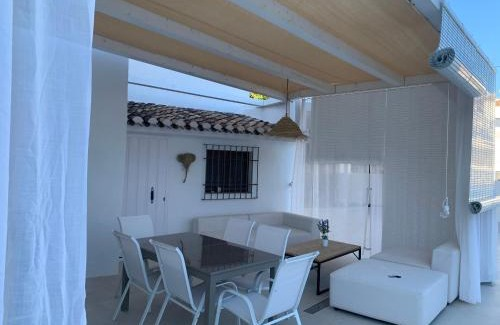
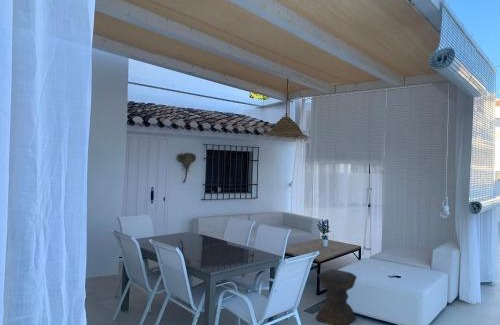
+ stool (336, 296)
